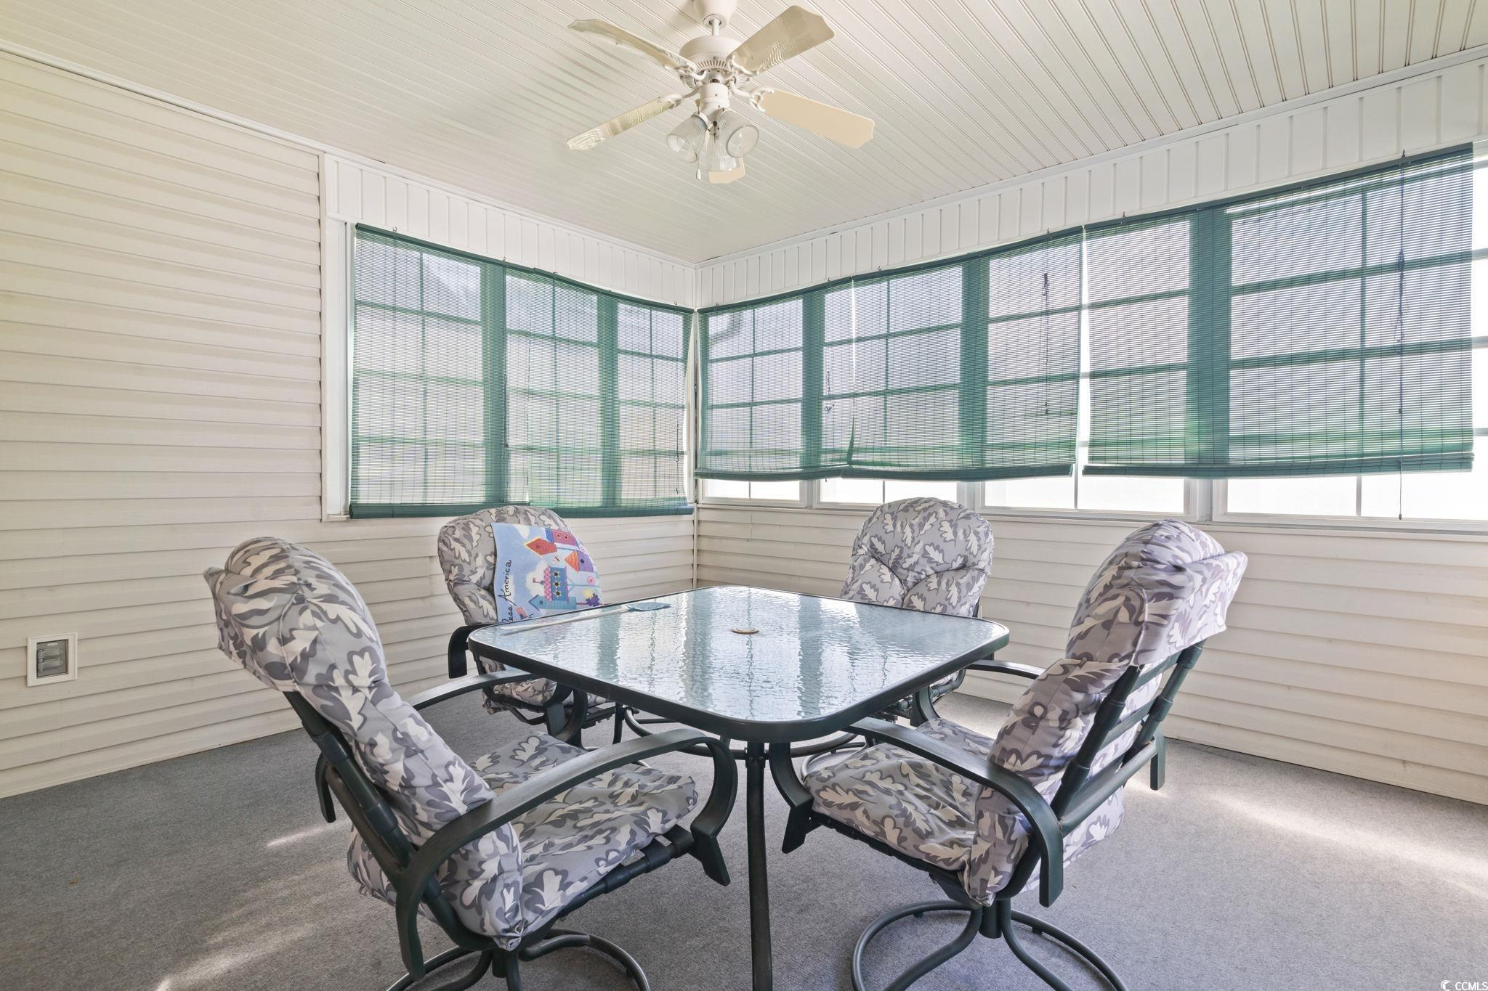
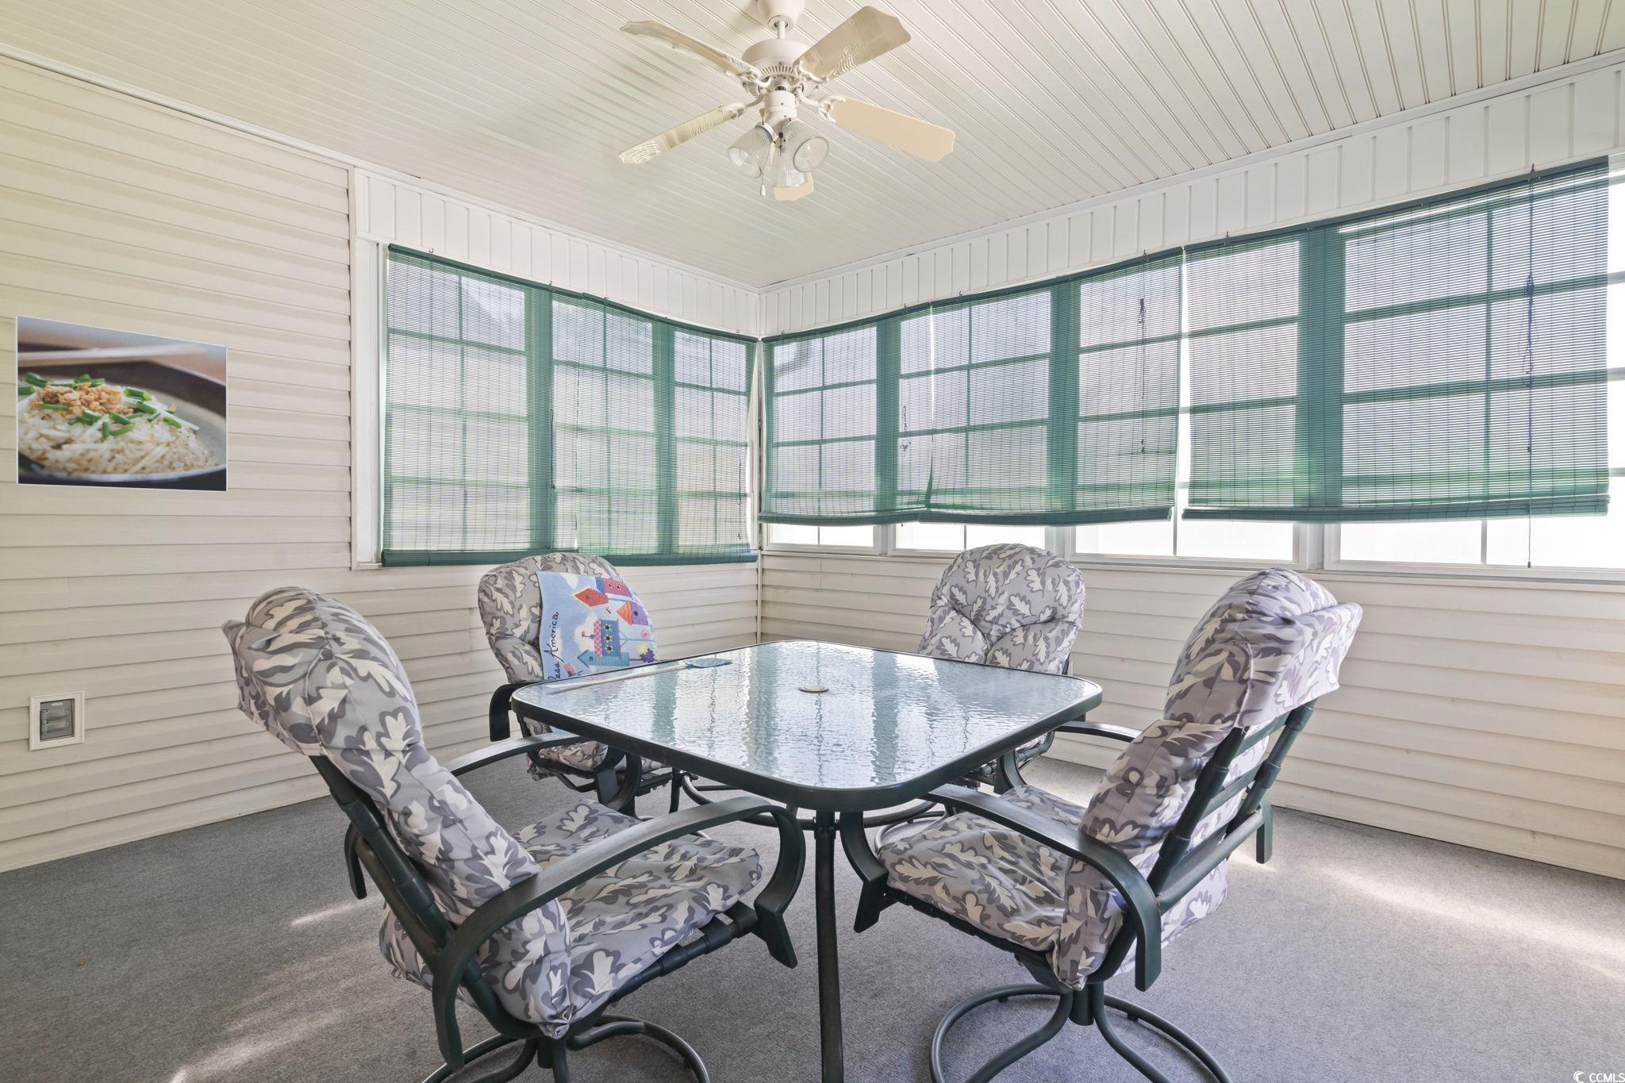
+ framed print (129, 410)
